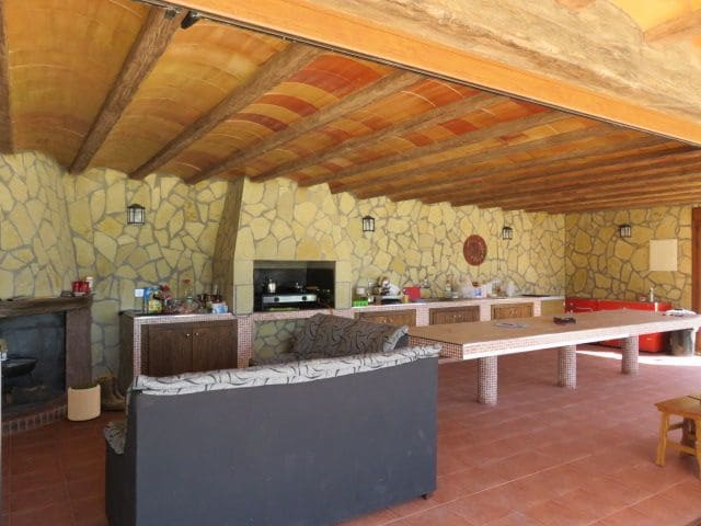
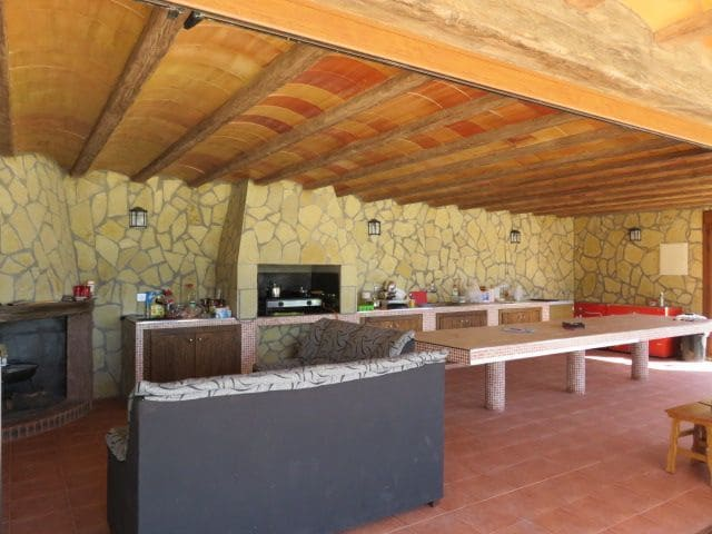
- decorative platter (475, 250)
- plant pot (83, 401)
- boots (113, 391)
